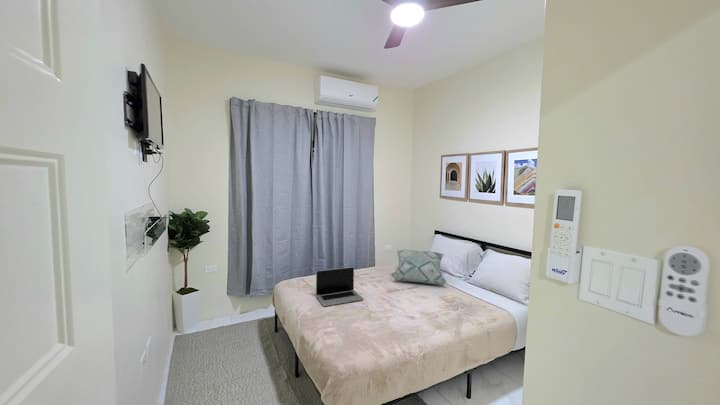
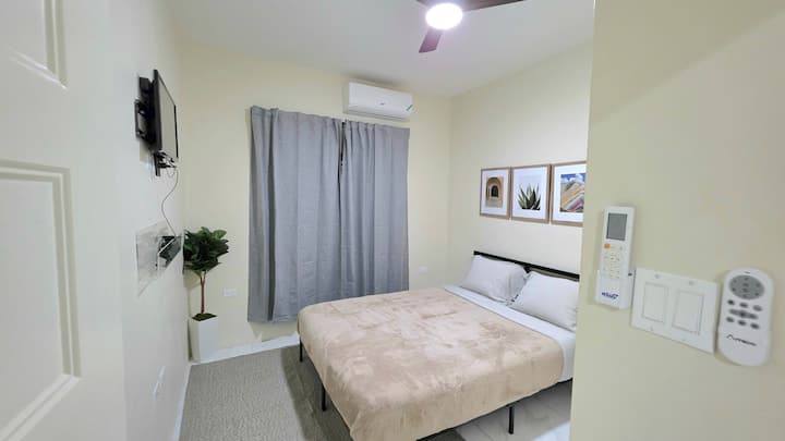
- laptop (339, 285)
- decorative pillow (418, 265)
